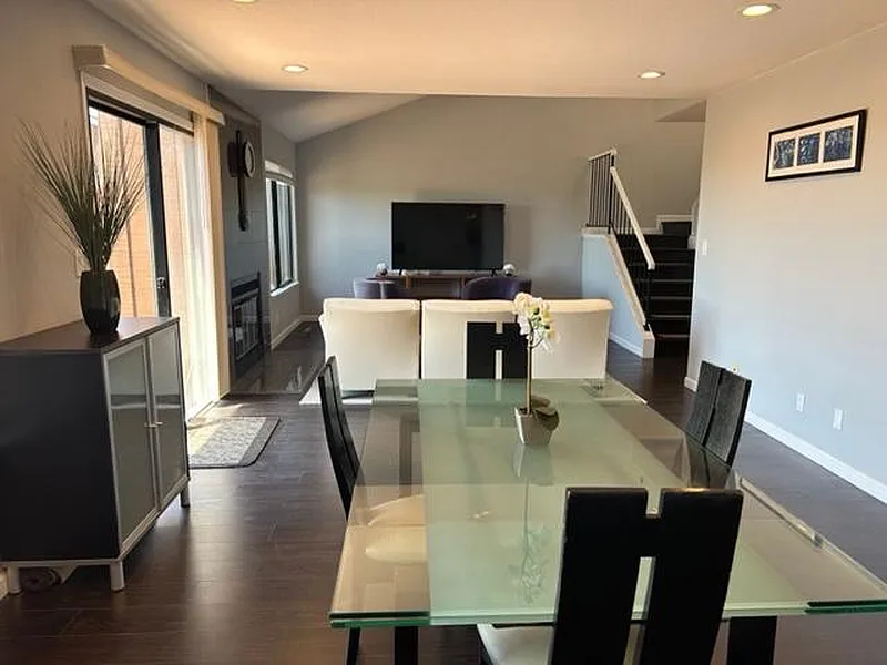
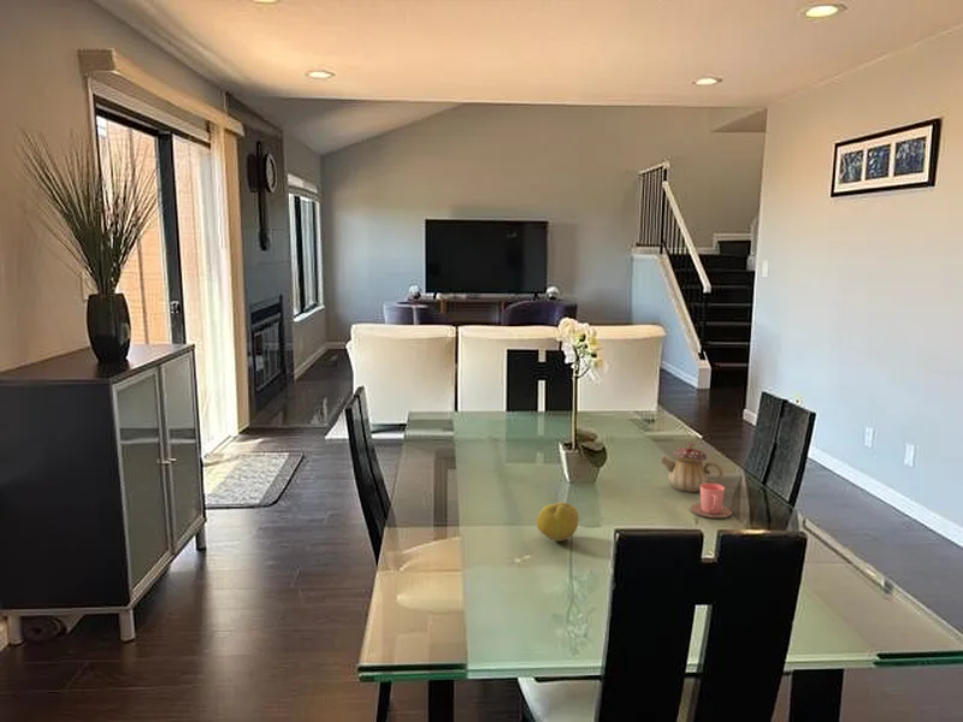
+ fruit (557, 521)
+ teapot (691, 464)
+ cup (711, 498)
